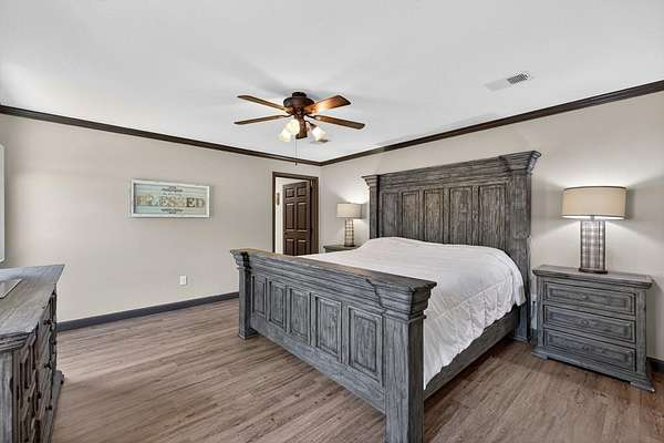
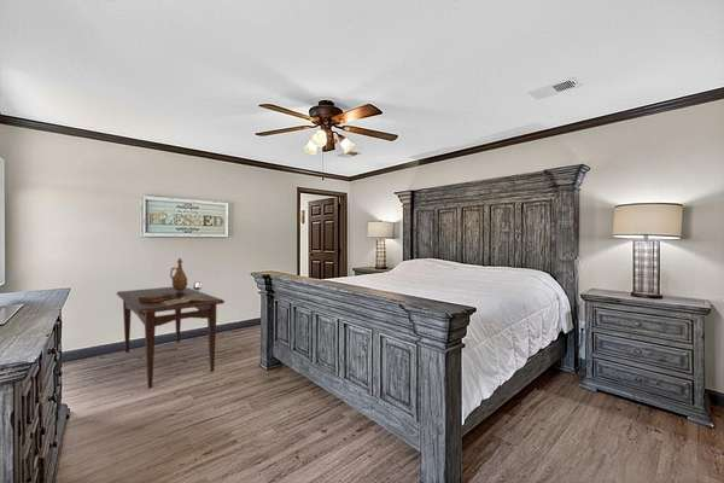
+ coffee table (165, 309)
